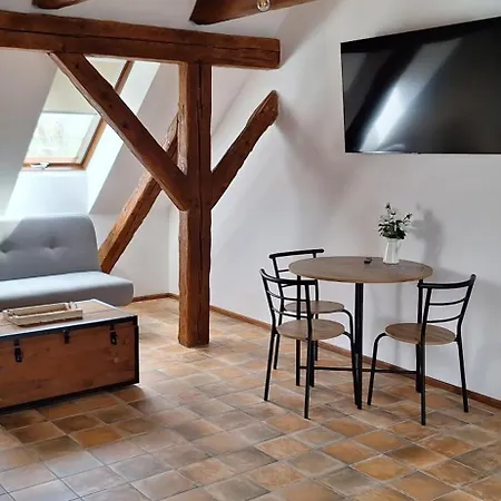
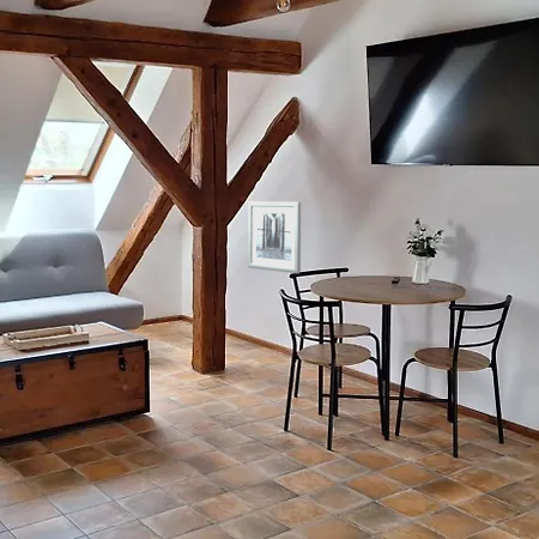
+ wall art (273, 236)
